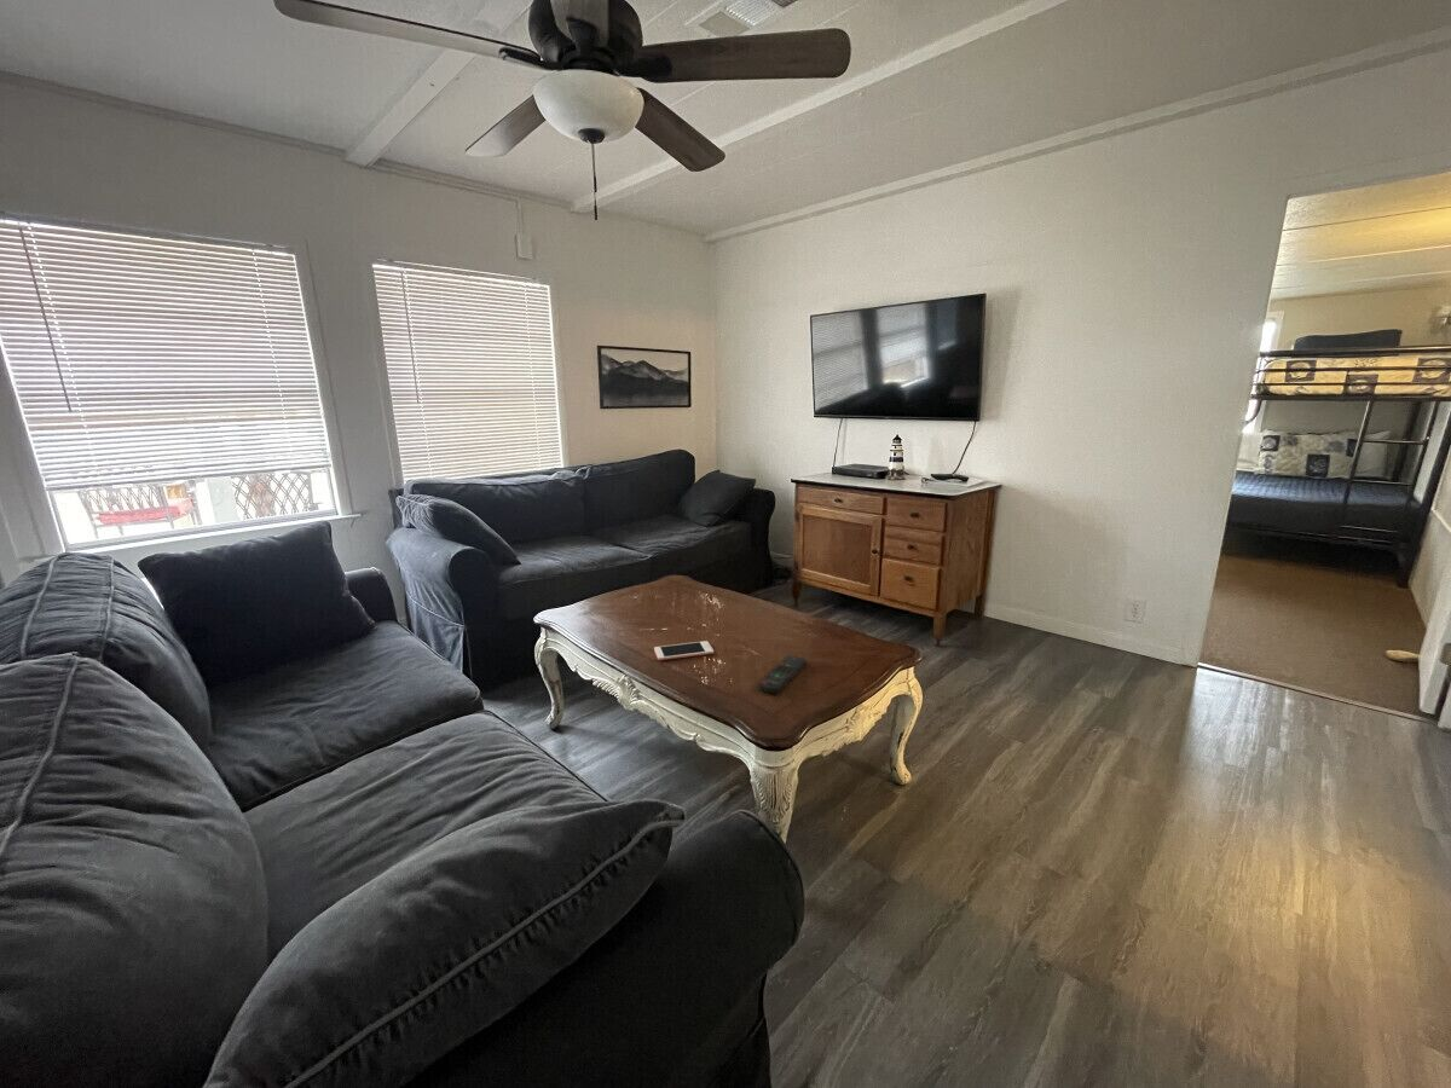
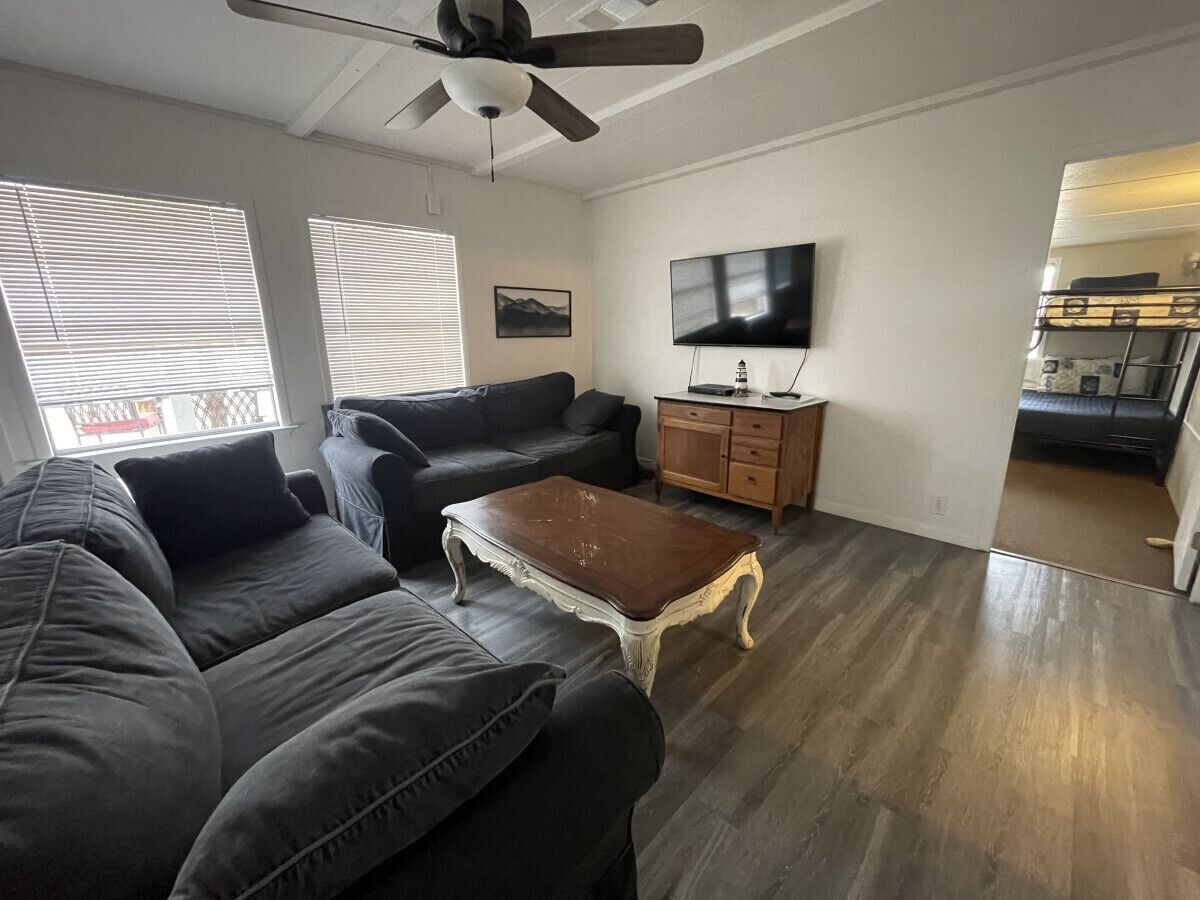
- cell phone (683, 650)
- remote control (782, 672)
